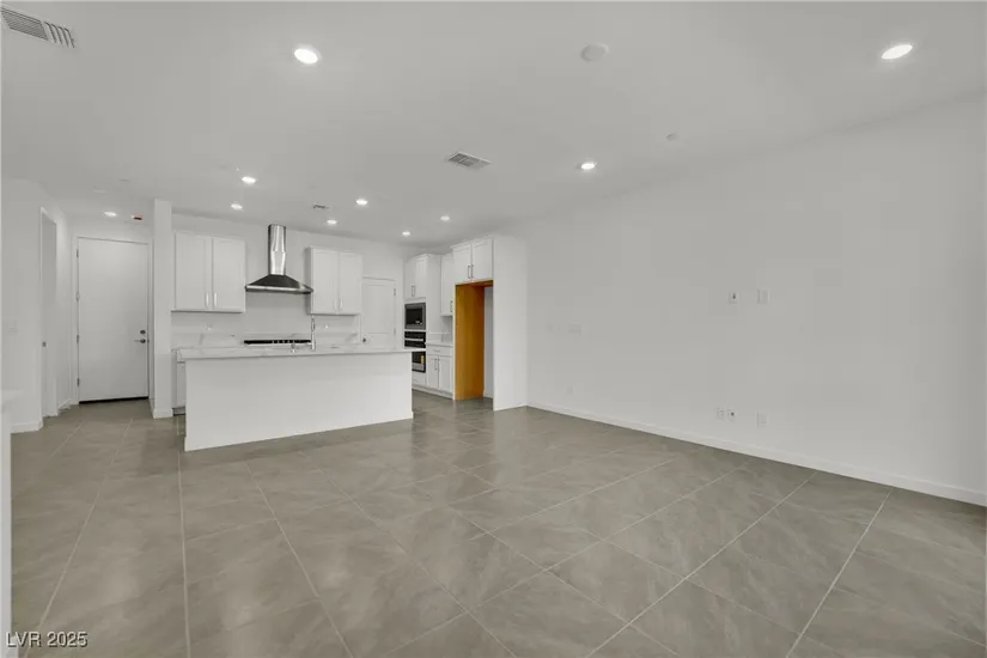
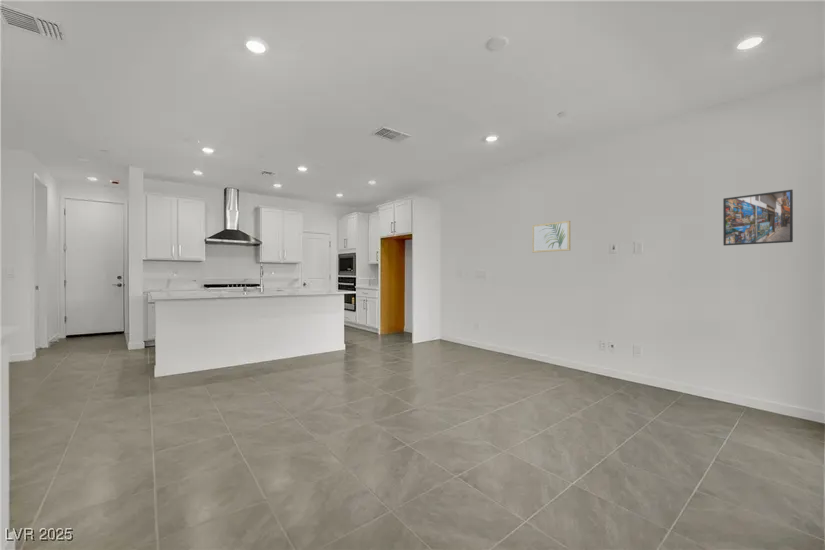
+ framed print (756, 219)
+ wall art (550, 237)
